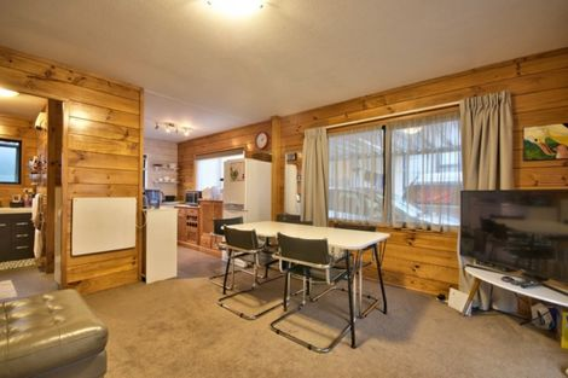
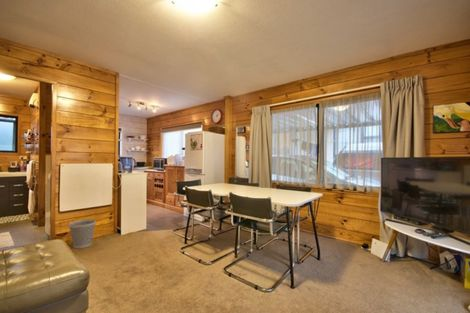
+ wastebasket (82, 233)
